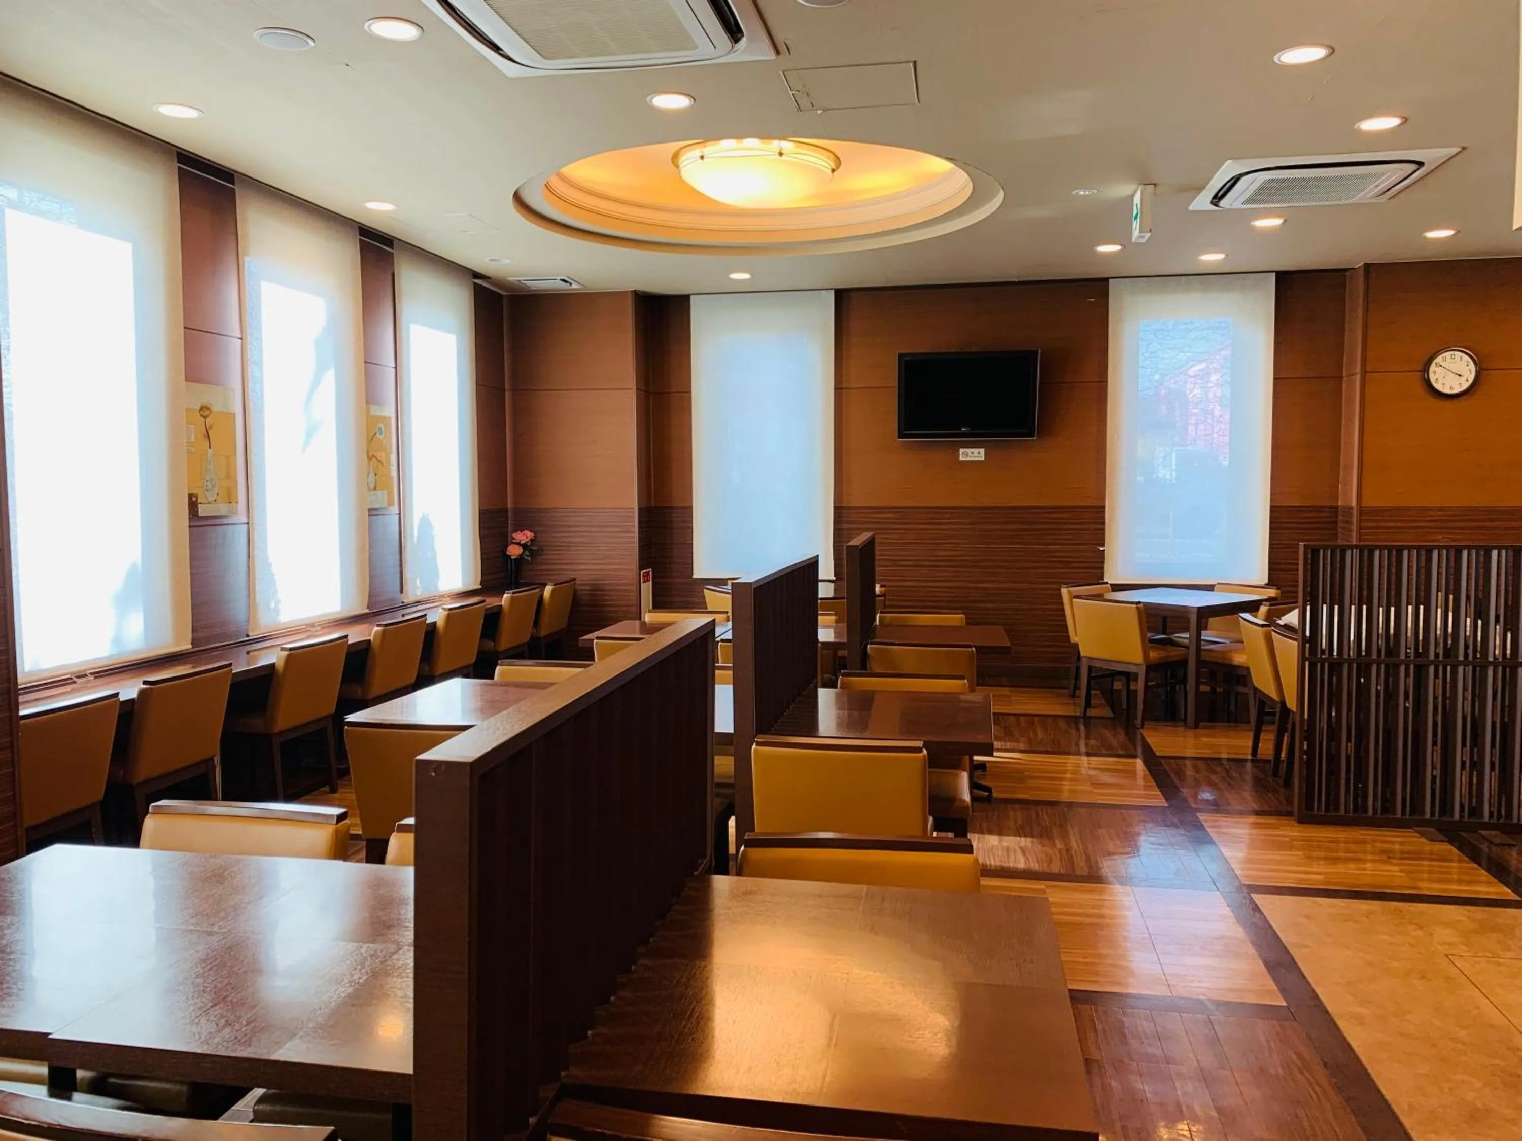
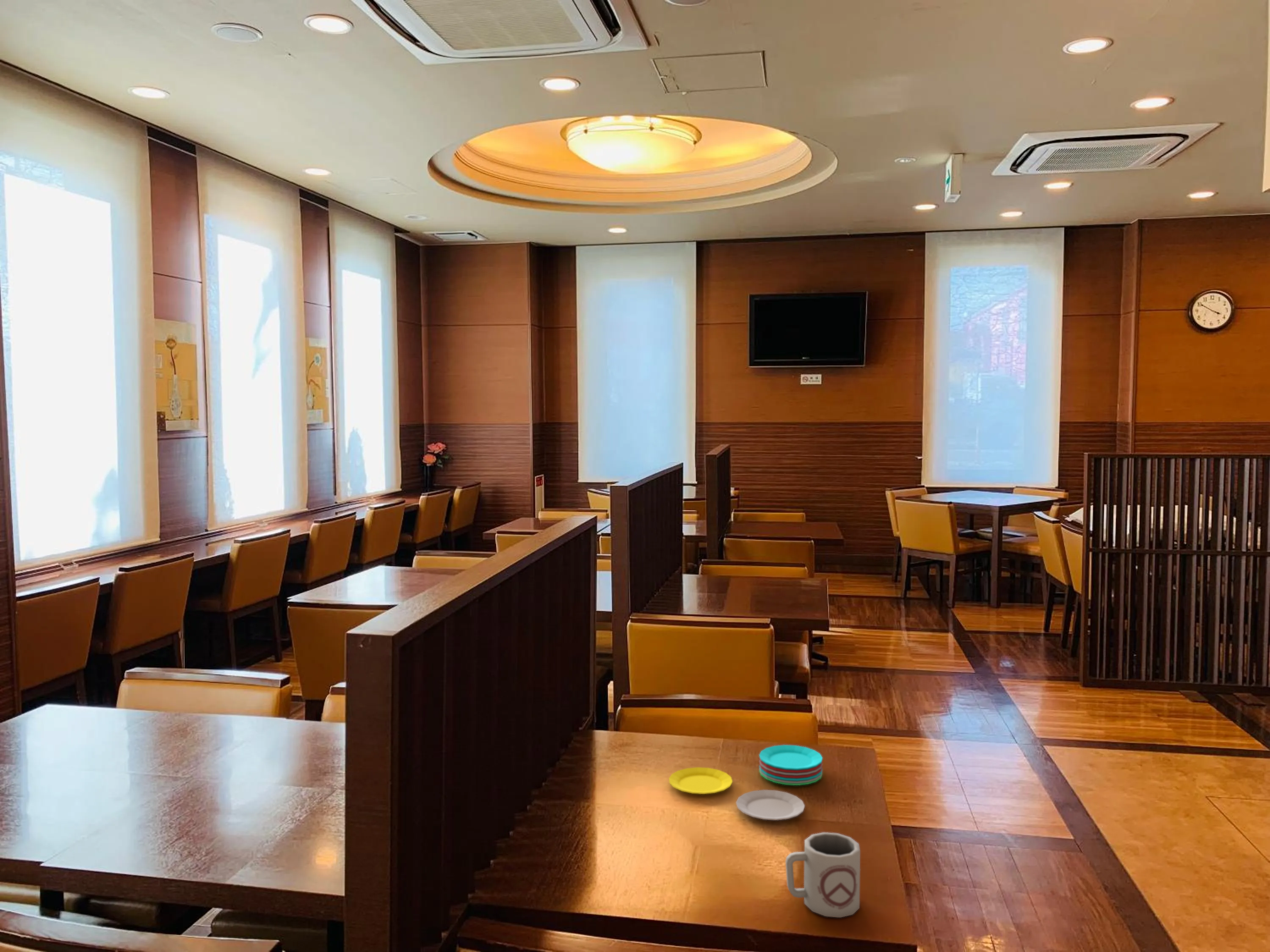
+ cup (823, 874)
+ plate (764, 777)
